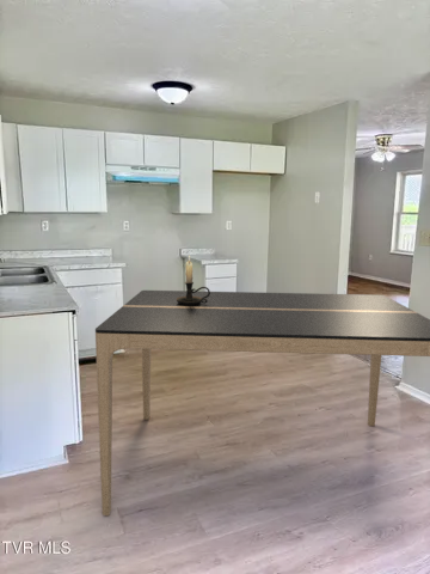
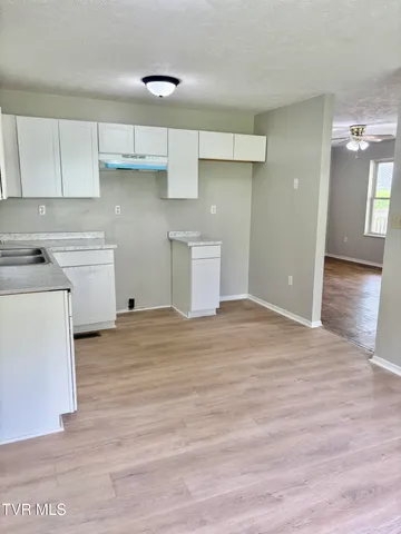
- dining table (265, 352)
- candle holder (191, 279)
